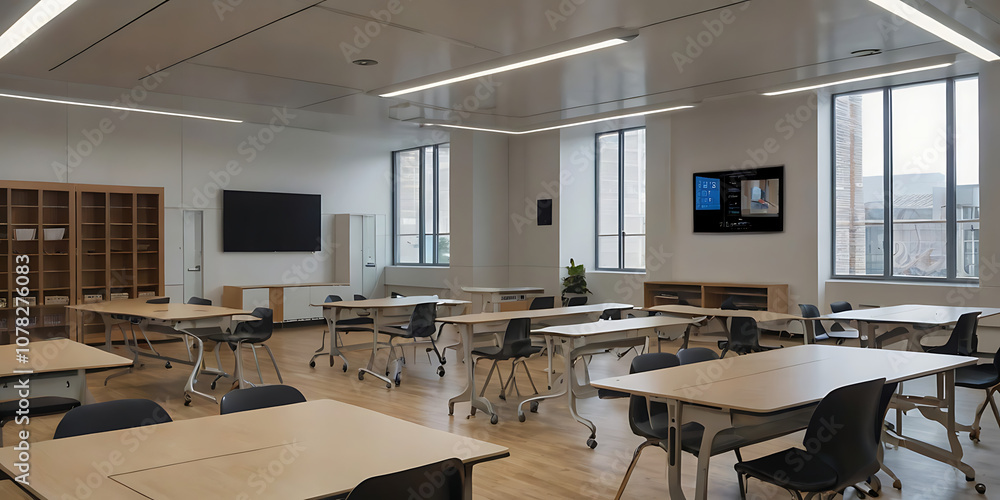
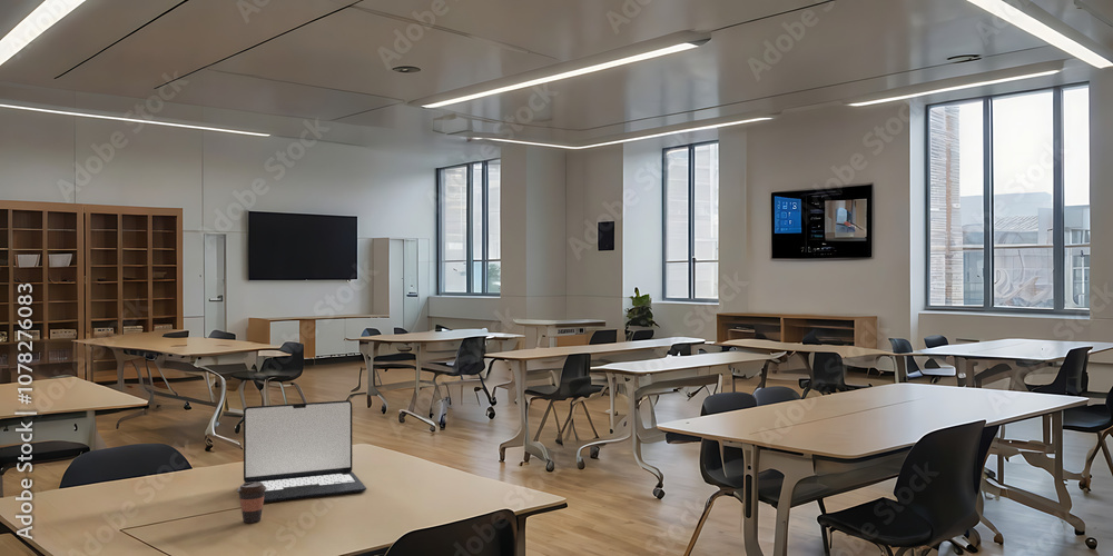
+ laptop (304, 448)
+ coffee cup (252, 502)
